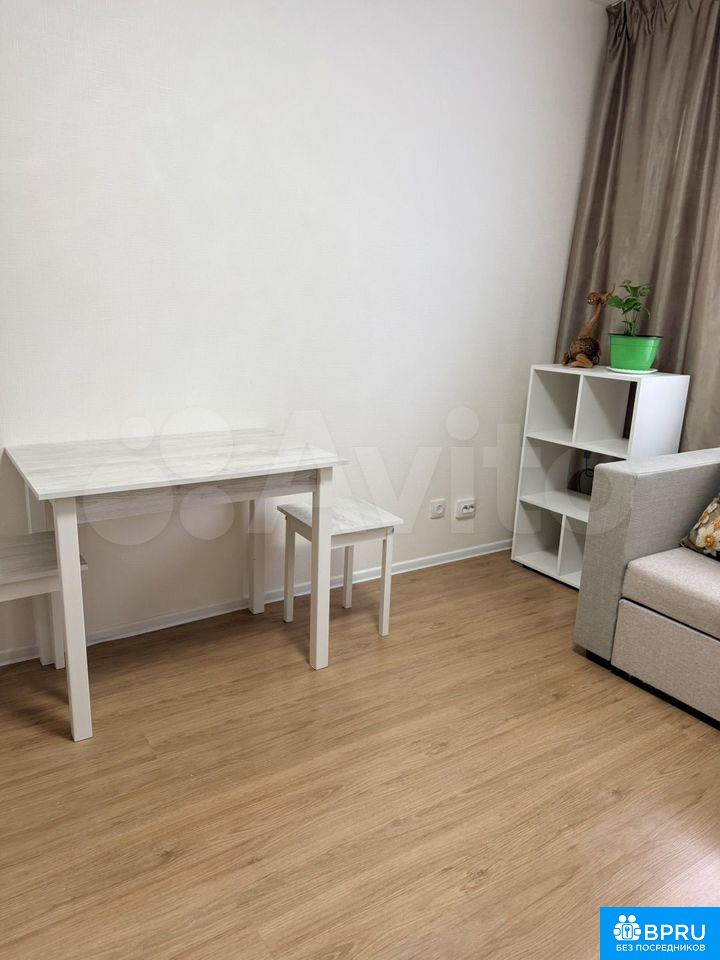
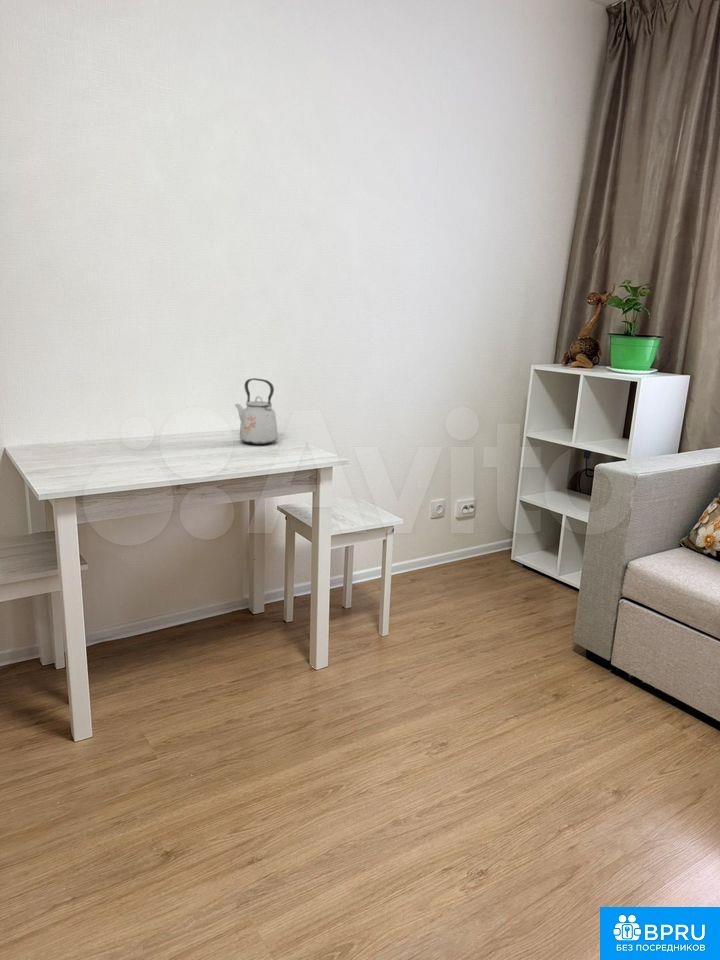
+ kettle (253, 410)
